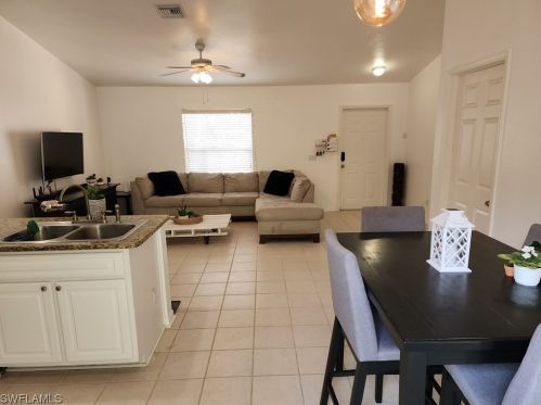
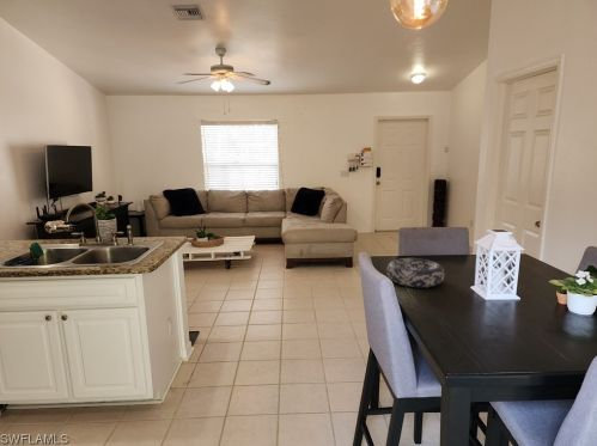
+ decorative bowl (414, 271)
